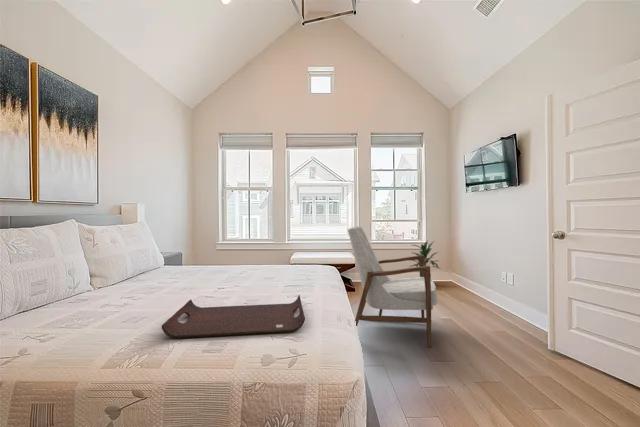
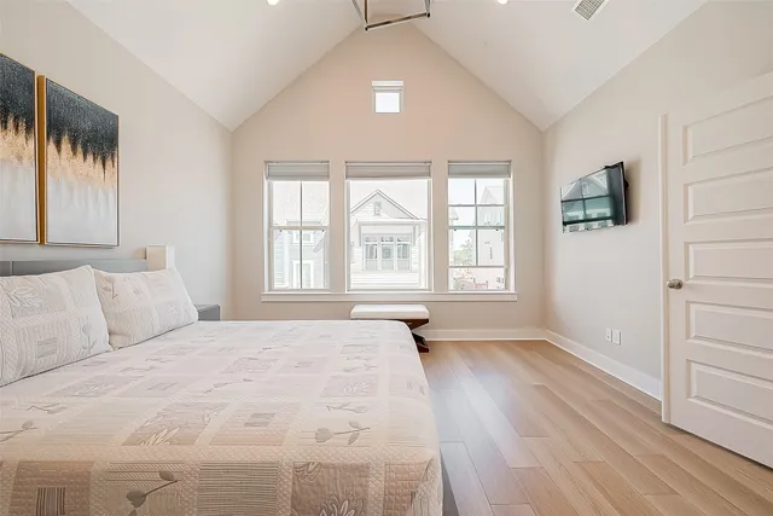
- armchair (389, 278)
- serving tray (241, 313)
- indoor plant (424, 262)
